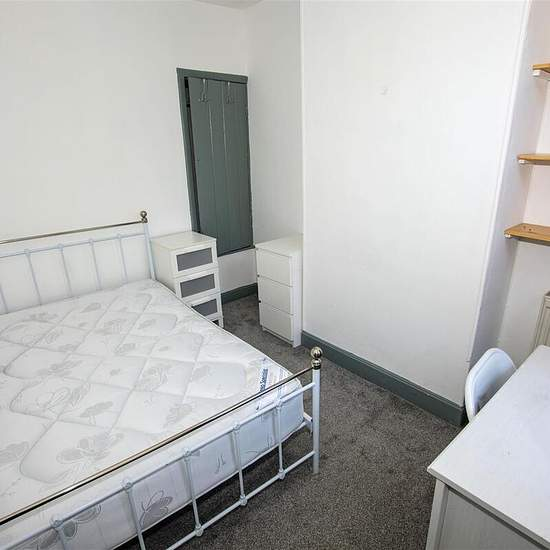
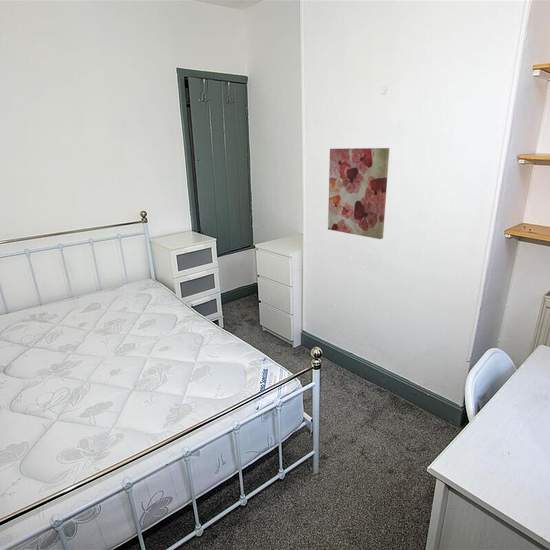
+ wall art (355, 192)
